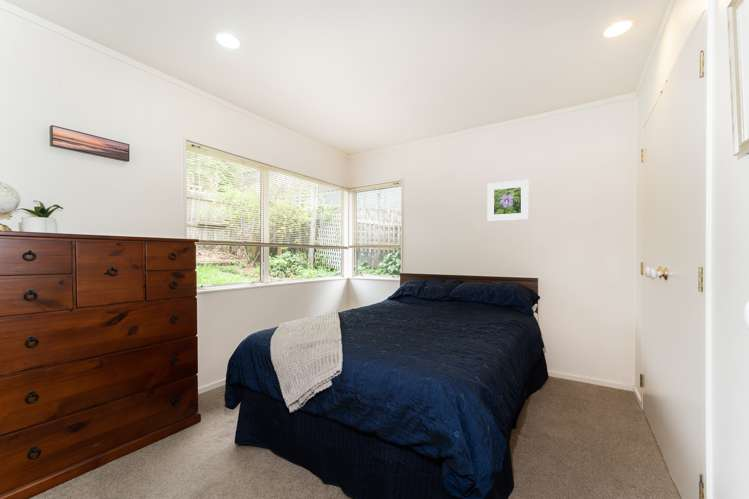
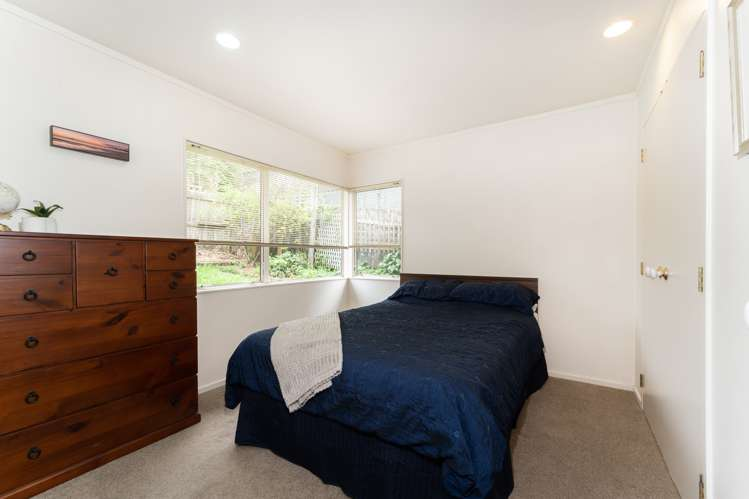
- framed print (507, 201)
